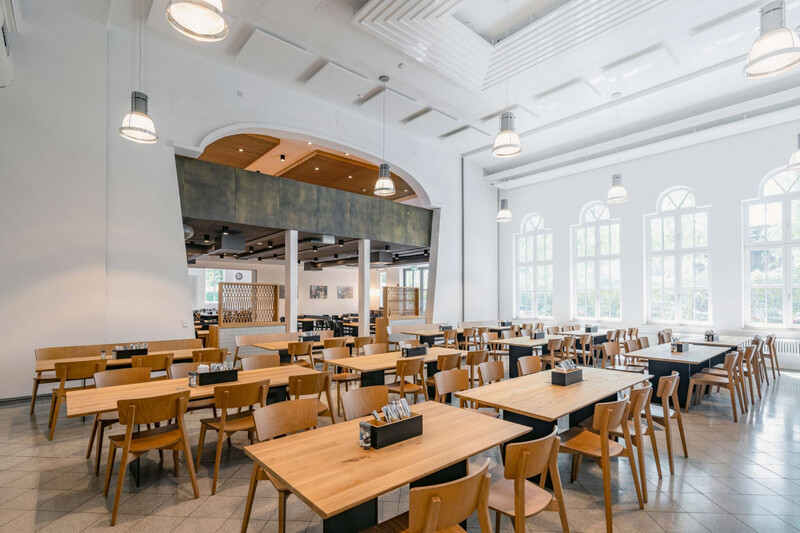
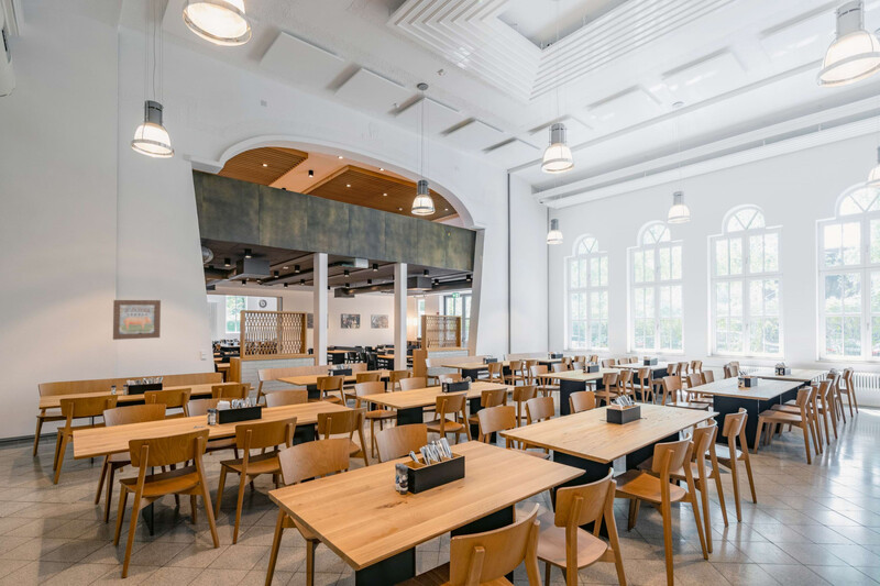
+ wall art (136, 319)
